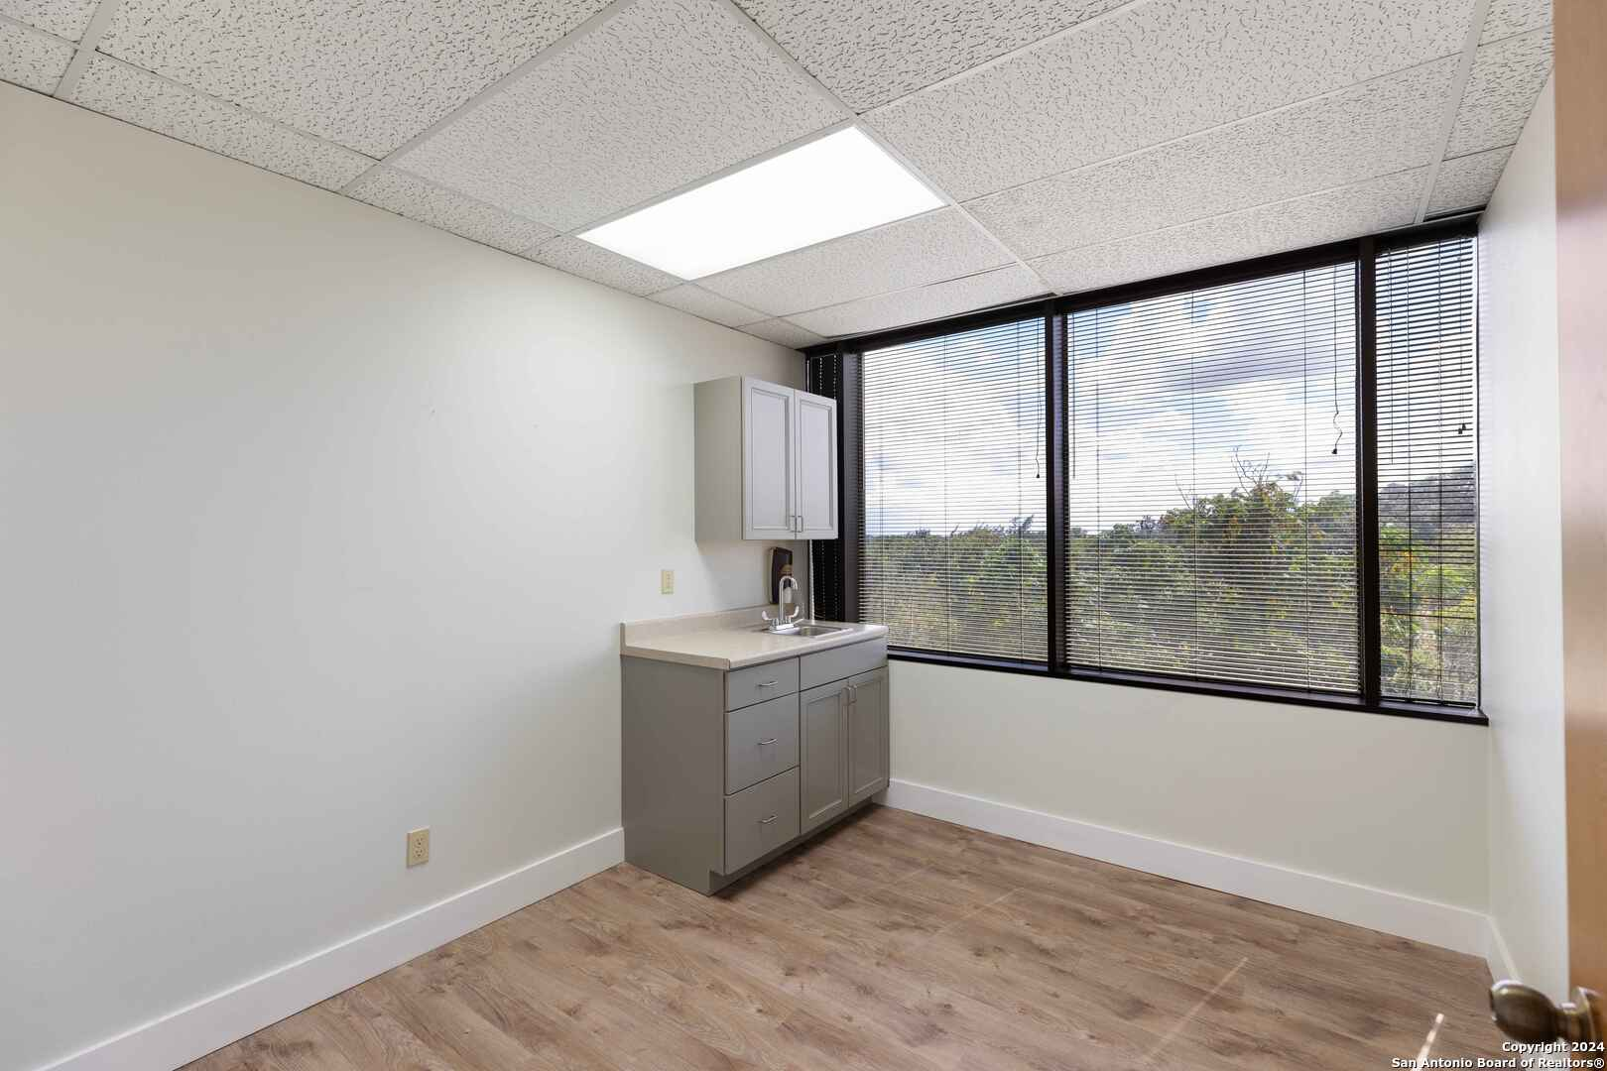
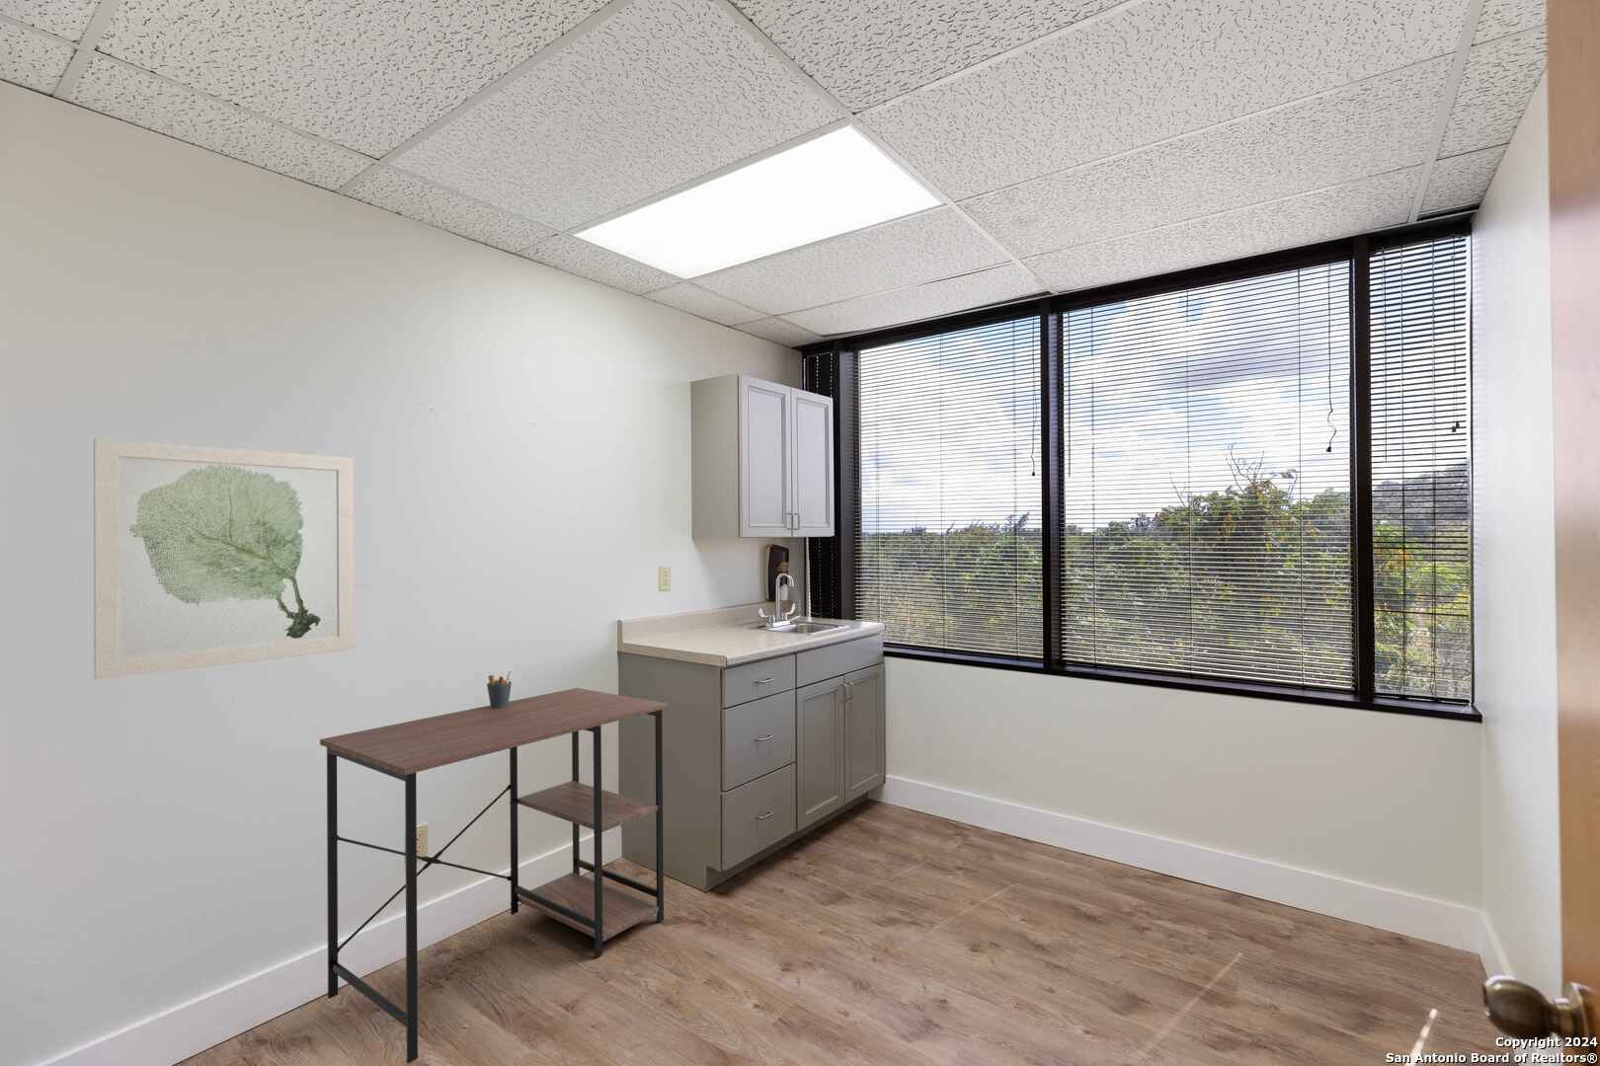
+ wall art (238, 556)
+ pen holder (499, 688)
+ desk (511, 838)
